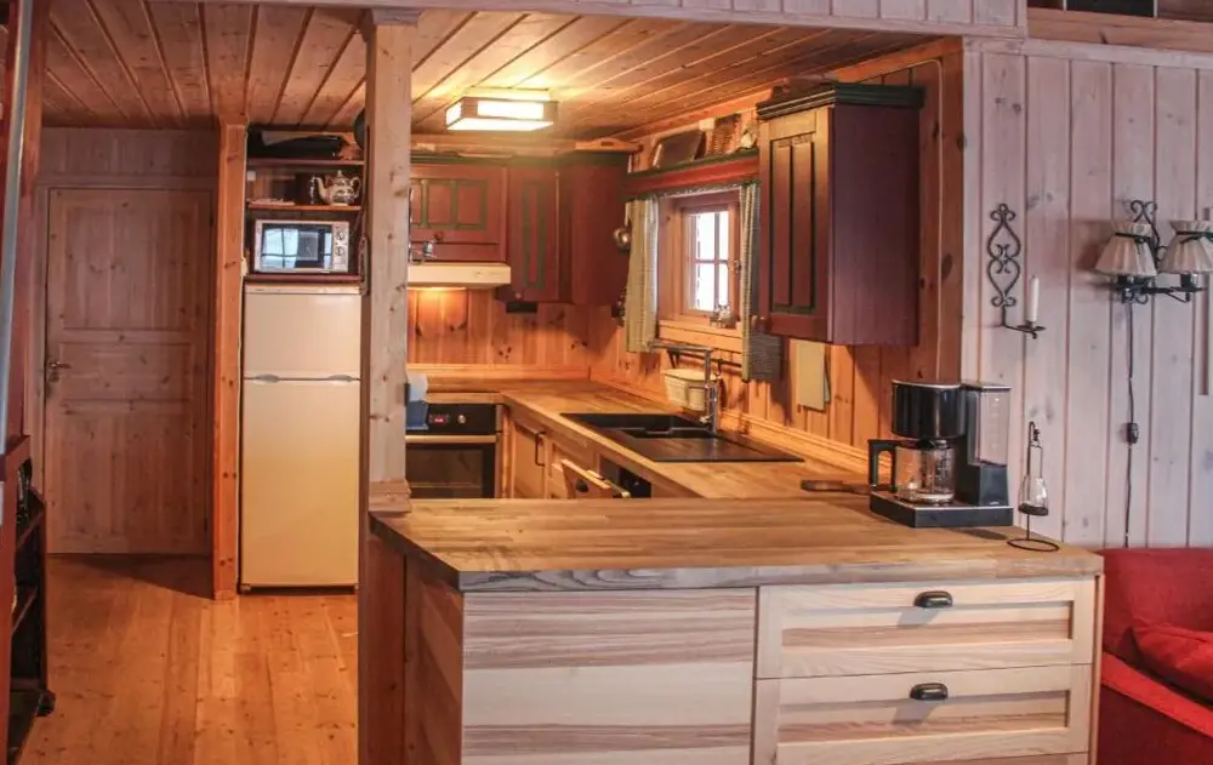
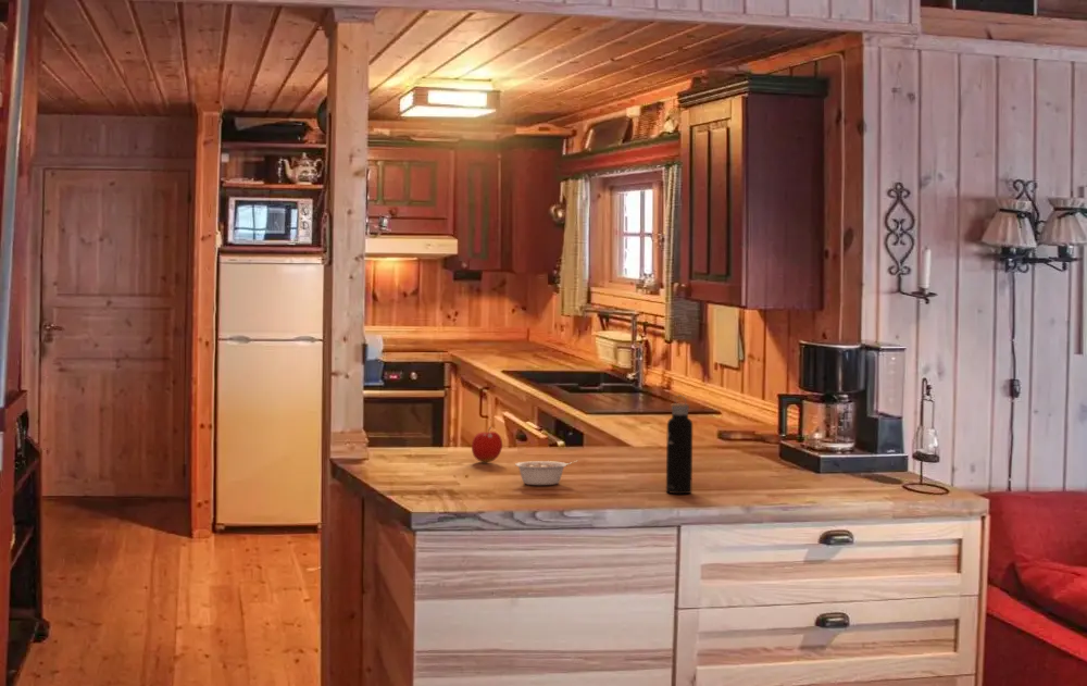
+ fruit (486, 444)
+ water bottle (679, 444)
+ legume (542, 471)
